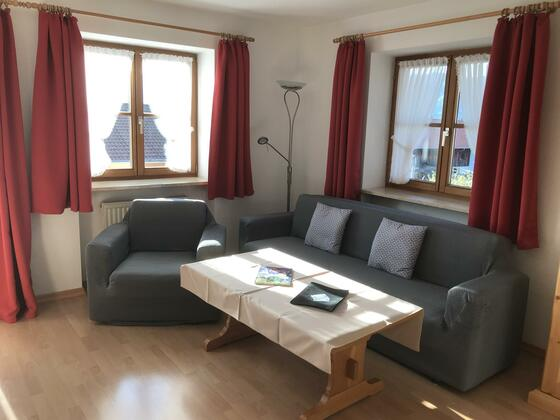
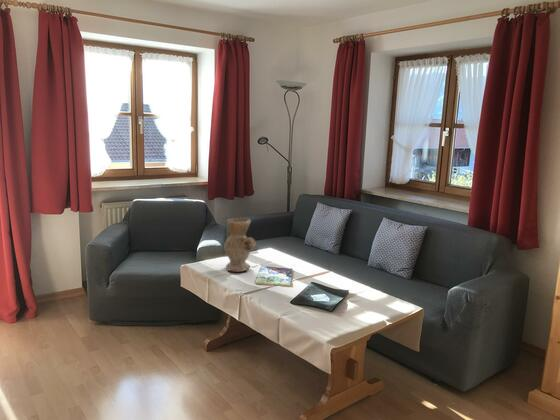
+ vase (240, 245)
